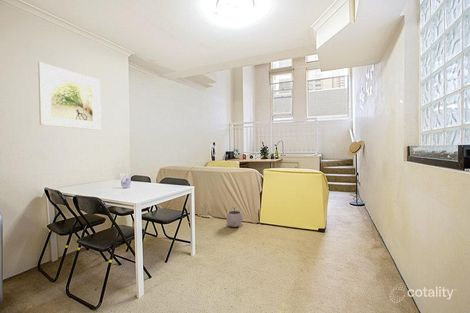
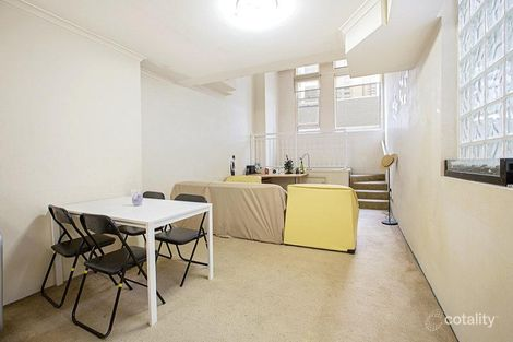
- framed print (73, 100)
- plant pot (234, 216)
